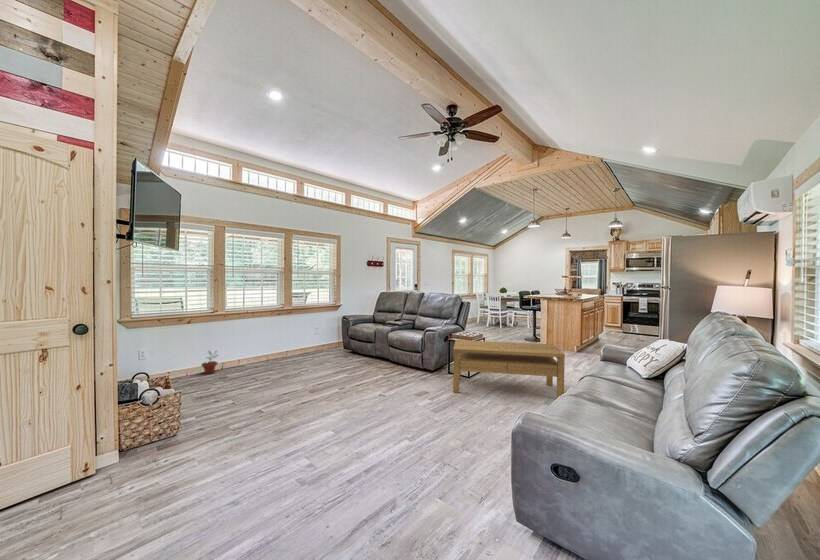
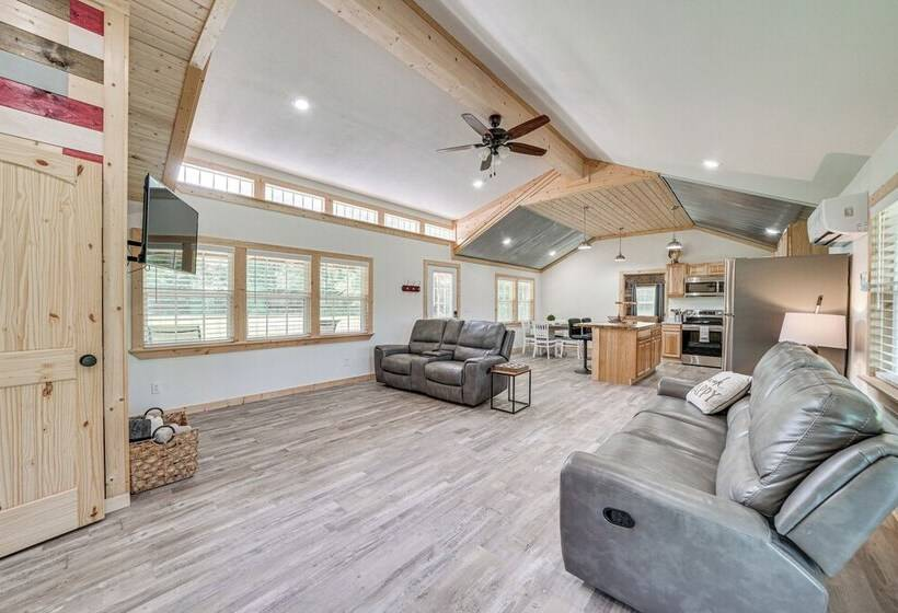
- potted plant (209, 361)
- coffee table (504, 367)
